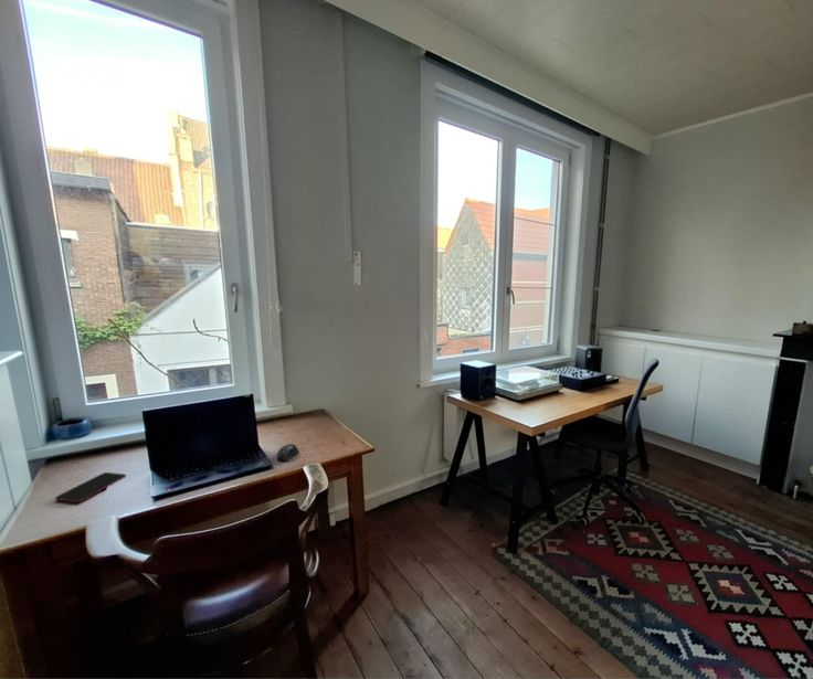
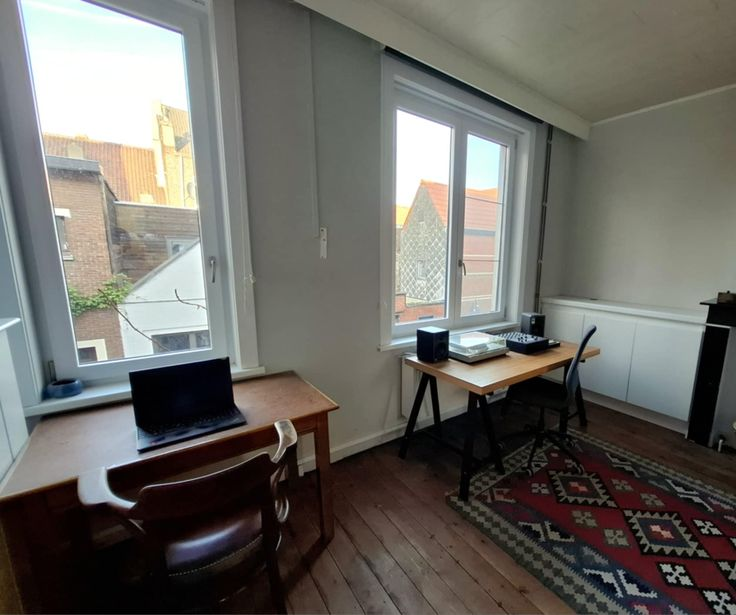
- smartphone (93, 486)
- computer mouse (287, 449)
